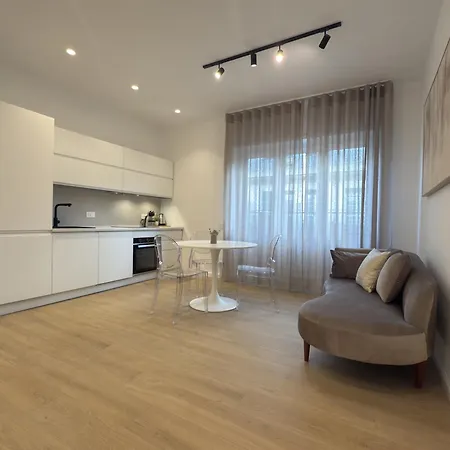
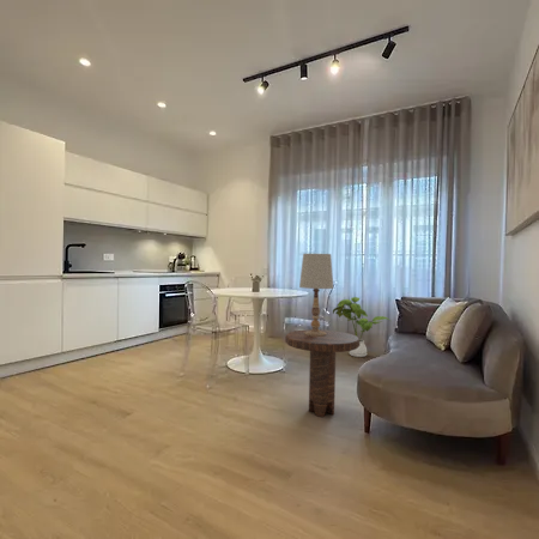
+ side table (321, 374)
+ house plant (356, 327)
+ table lamp (316, 293)
